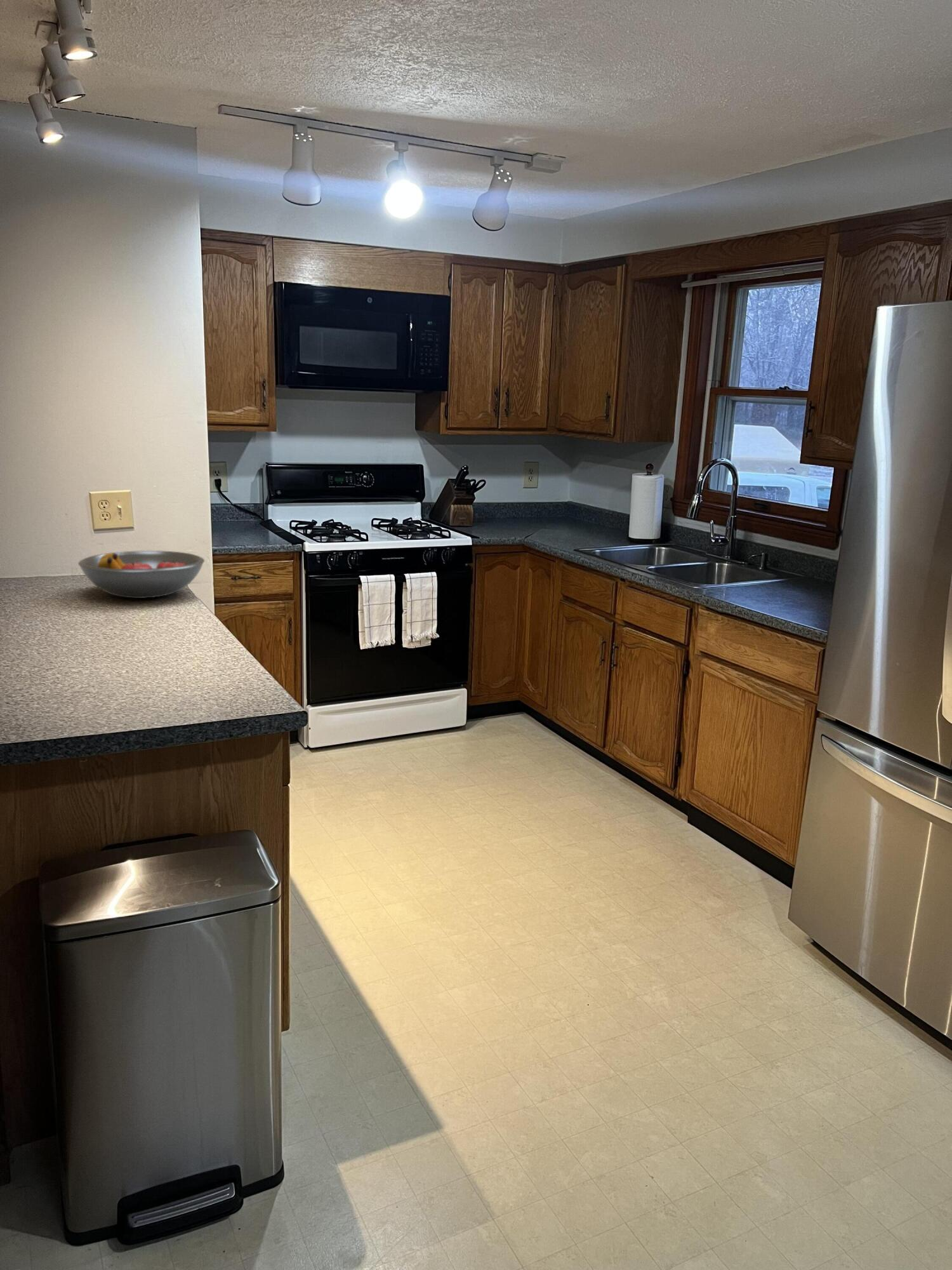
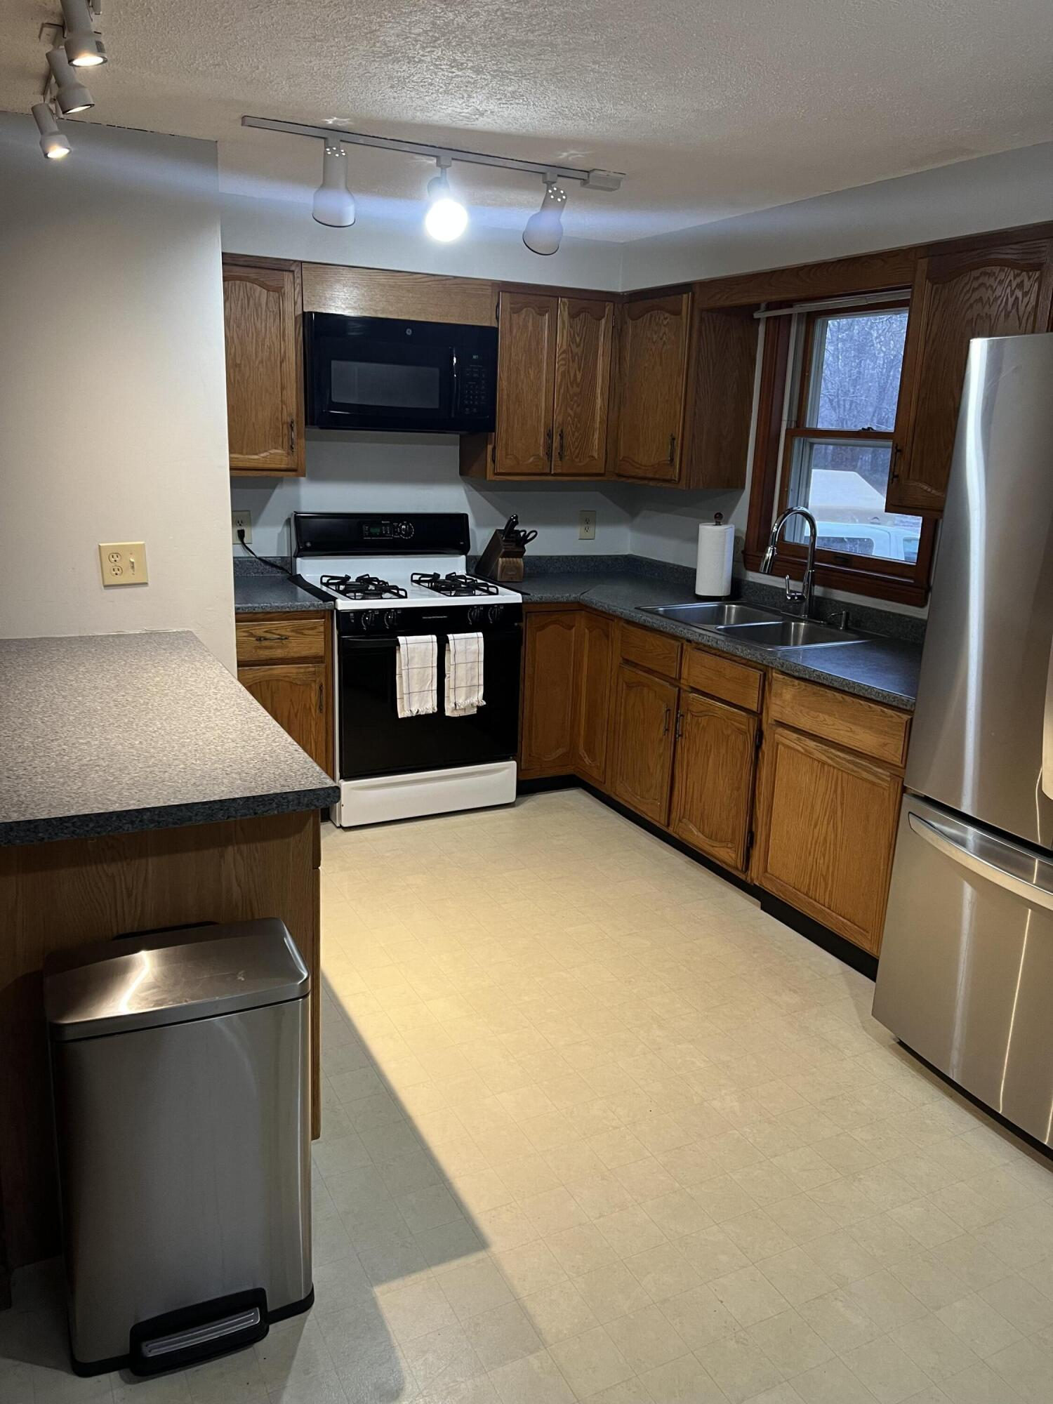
- fruit bowl (143, 572)
